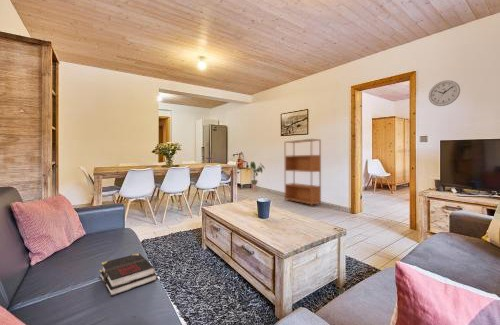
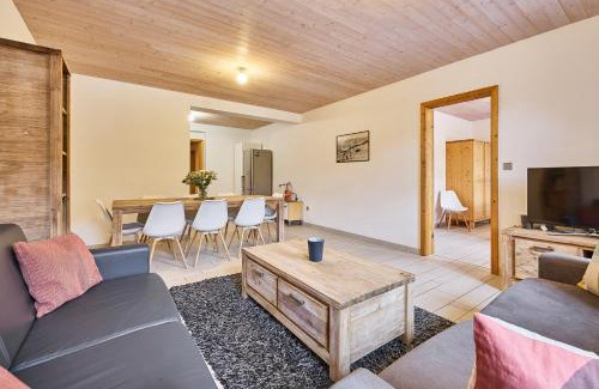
- house plant (255, 177)
- wall clock (443, 93)
- book (127, 271)
- bookshelf (301, 171)
